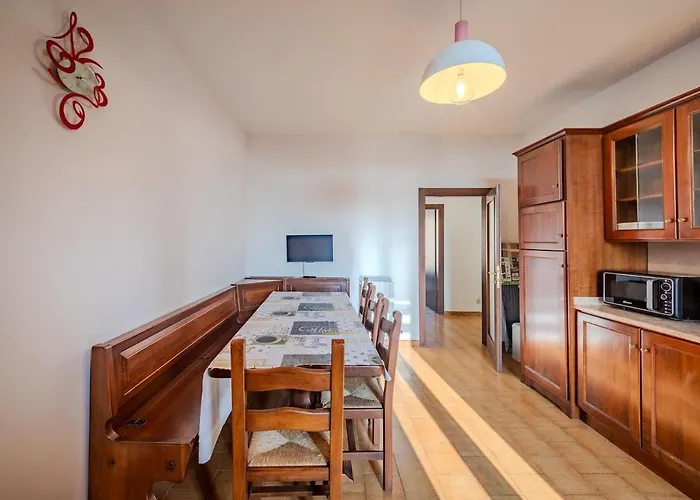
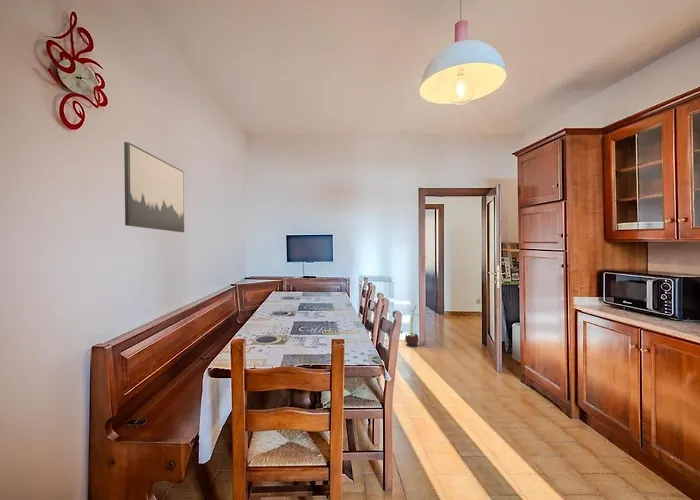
+ wall art (158, 194)
+ potted plant (411, 325)
